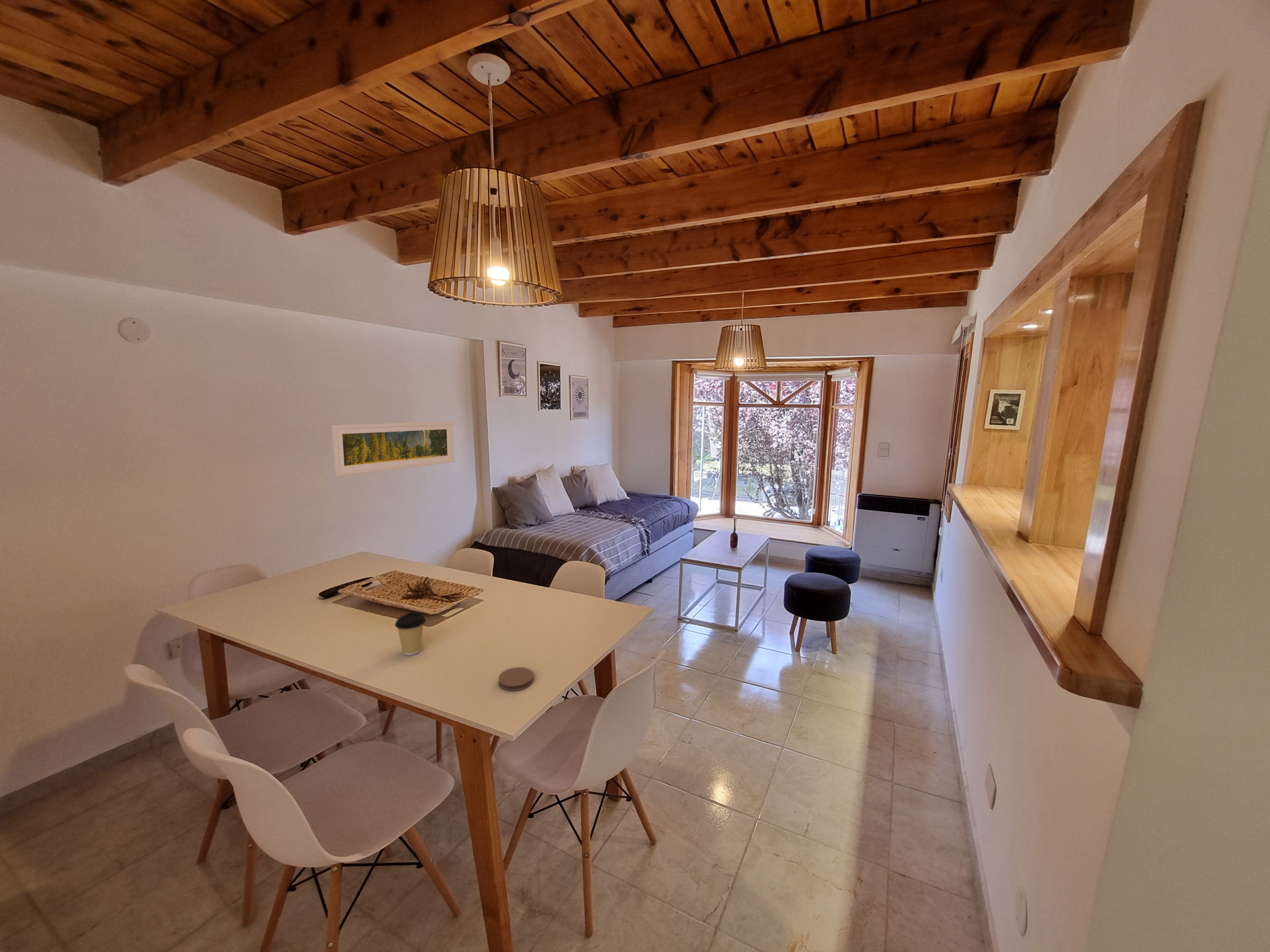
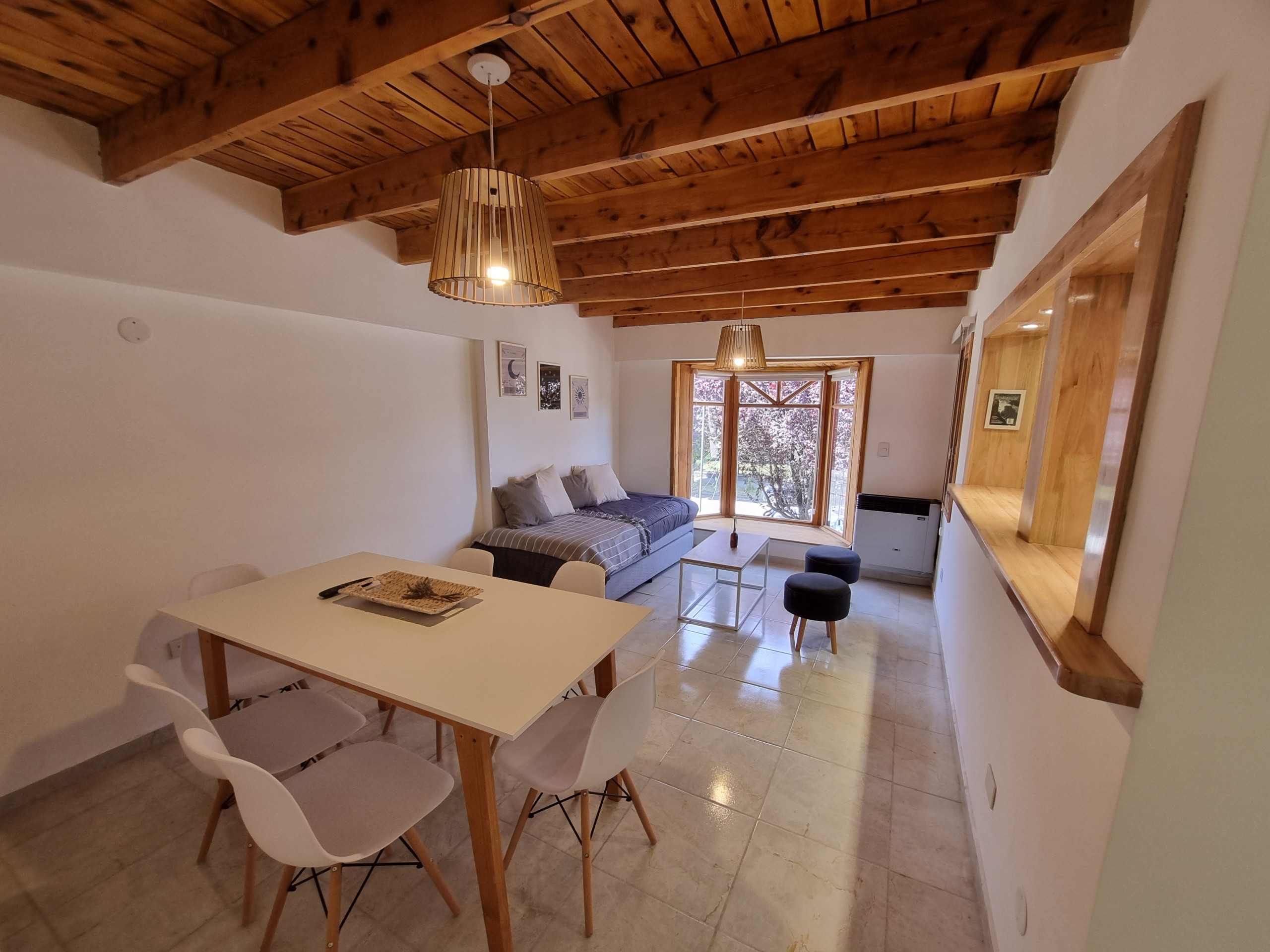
- coffee cup (411, 634)
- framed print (399, 446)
- coaster (516, 678)
